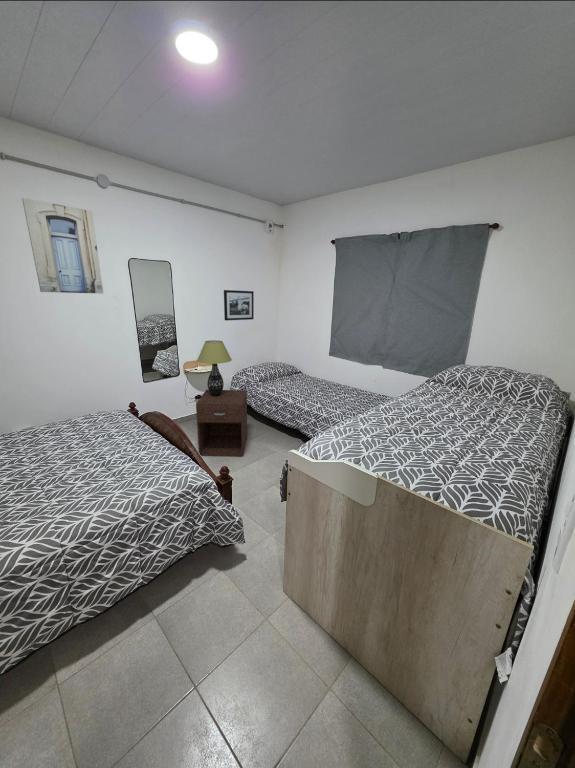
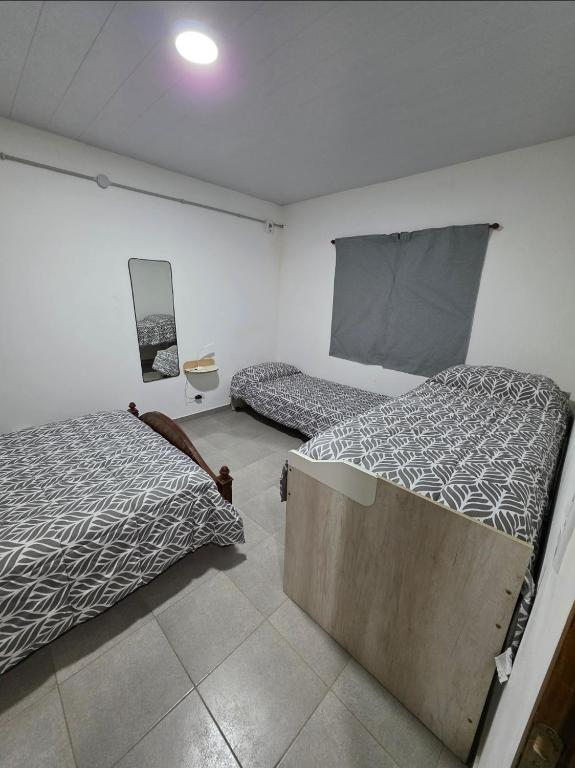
- table lamp (215, 368)
- nightstand (223, 422)
- wall art (66, 250)
- picture frame (239, 305)
